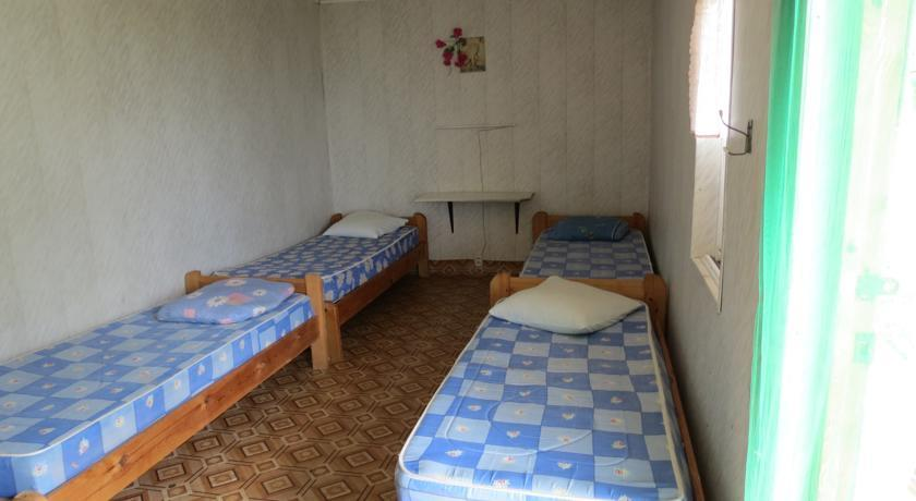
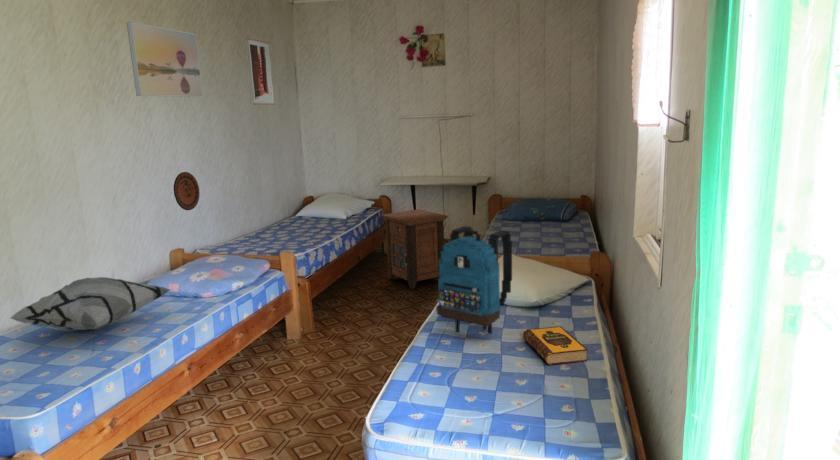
+ backpack (475, 282)
+ hardback book (553, 344)
+ decorative plate (186, 191)
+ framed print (168, 62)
+ wall art (261, 72)
+ nightstand (415, 248)
+ decorative pillow (94, 303)
